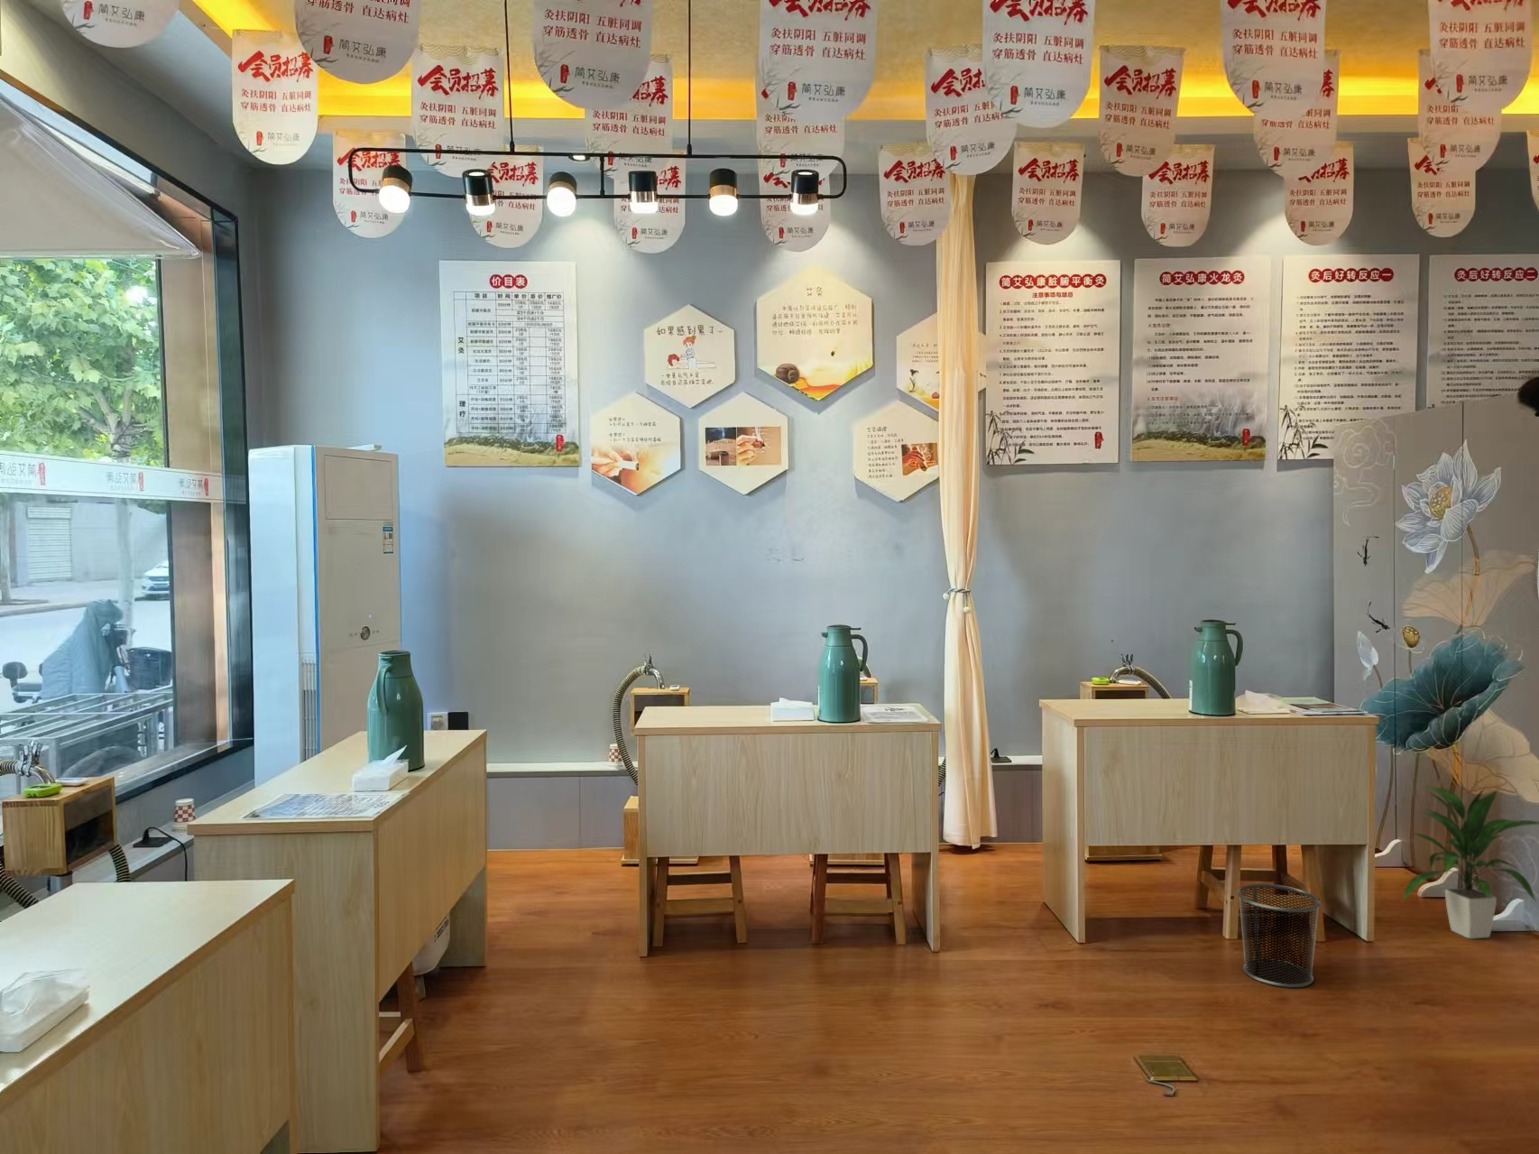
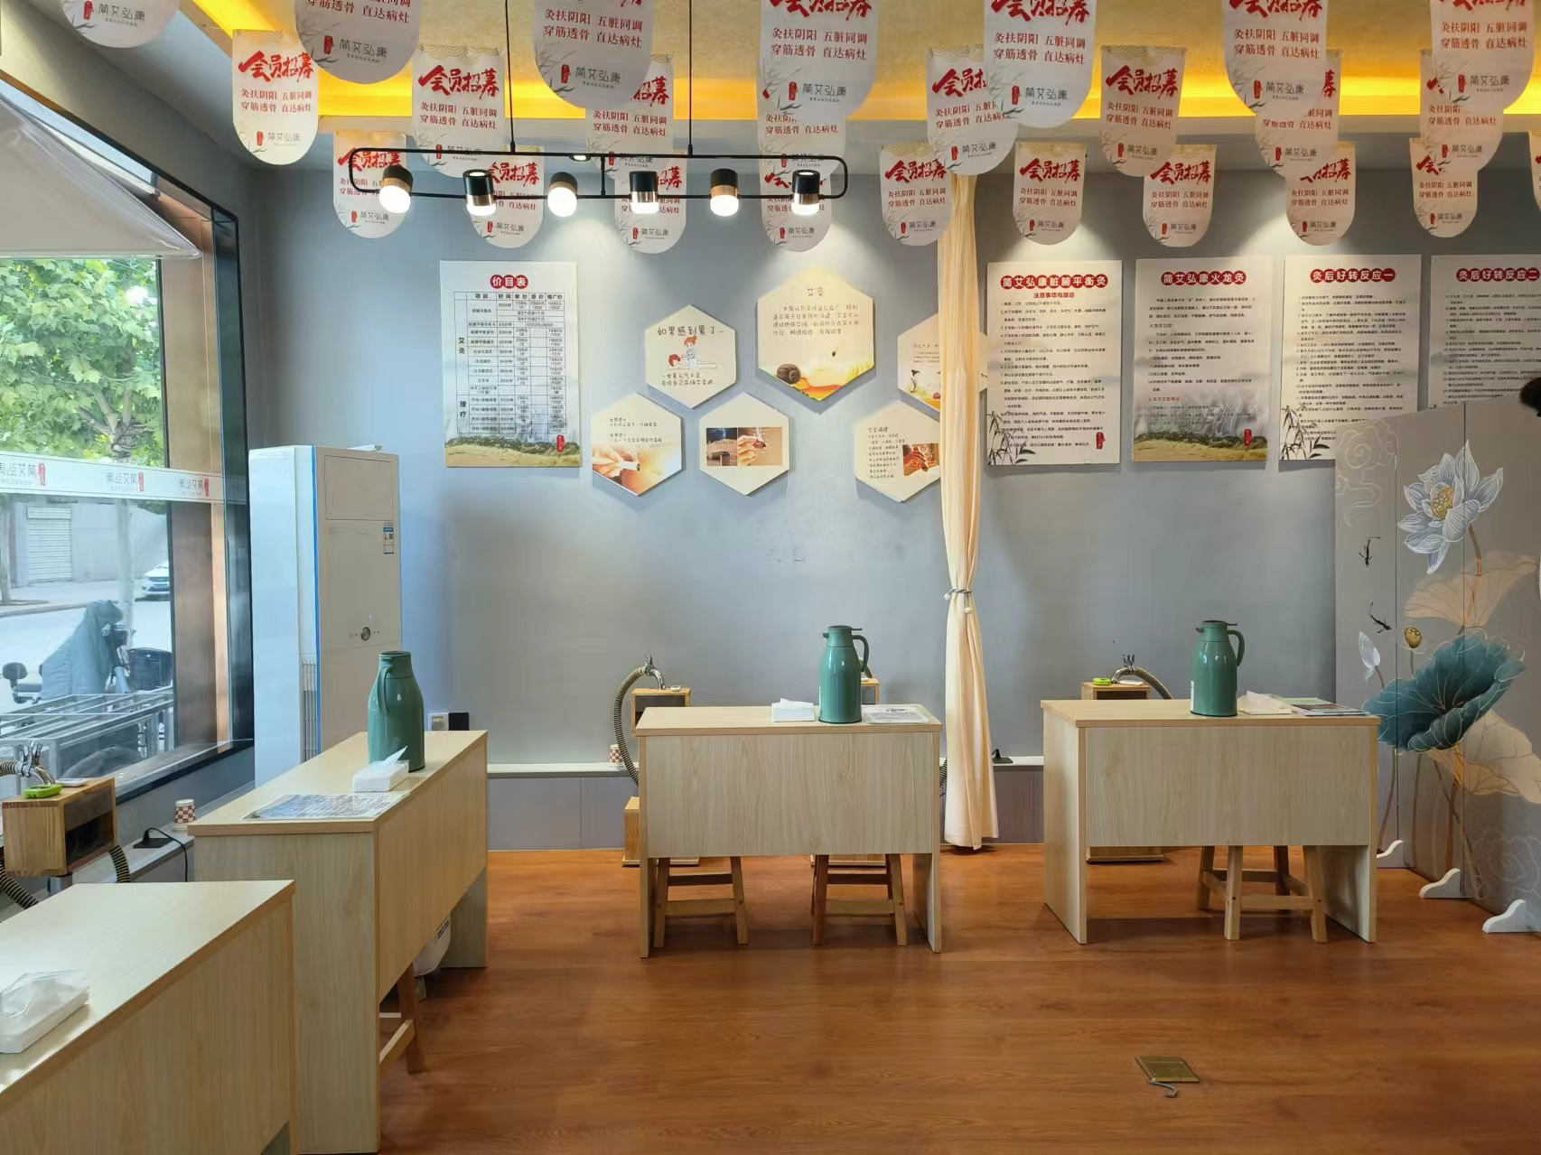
- waste bin (1277, 936)
- indoor plant (1463, 856)
